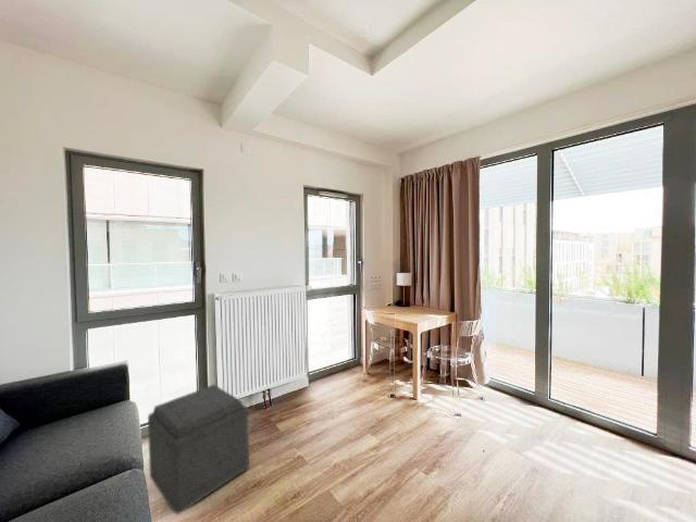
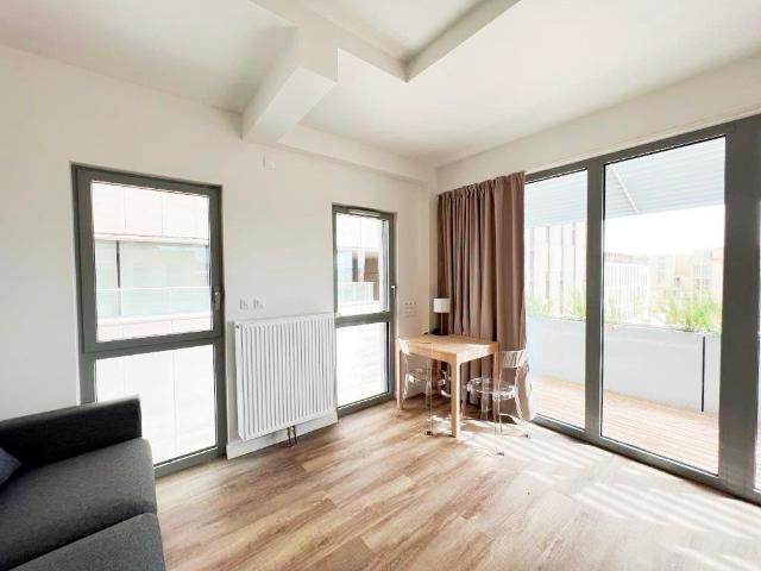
- ottoman (199, 437)
